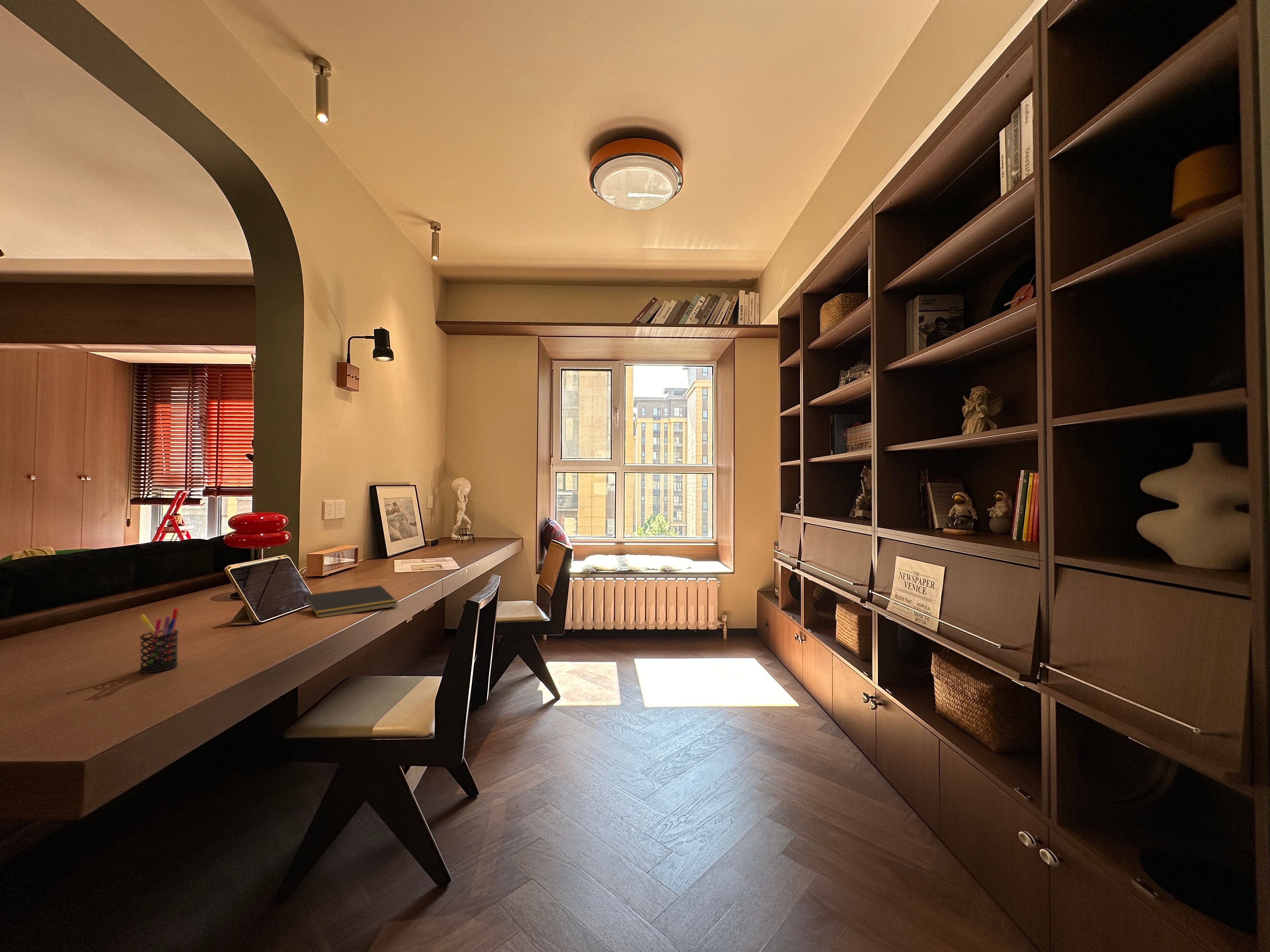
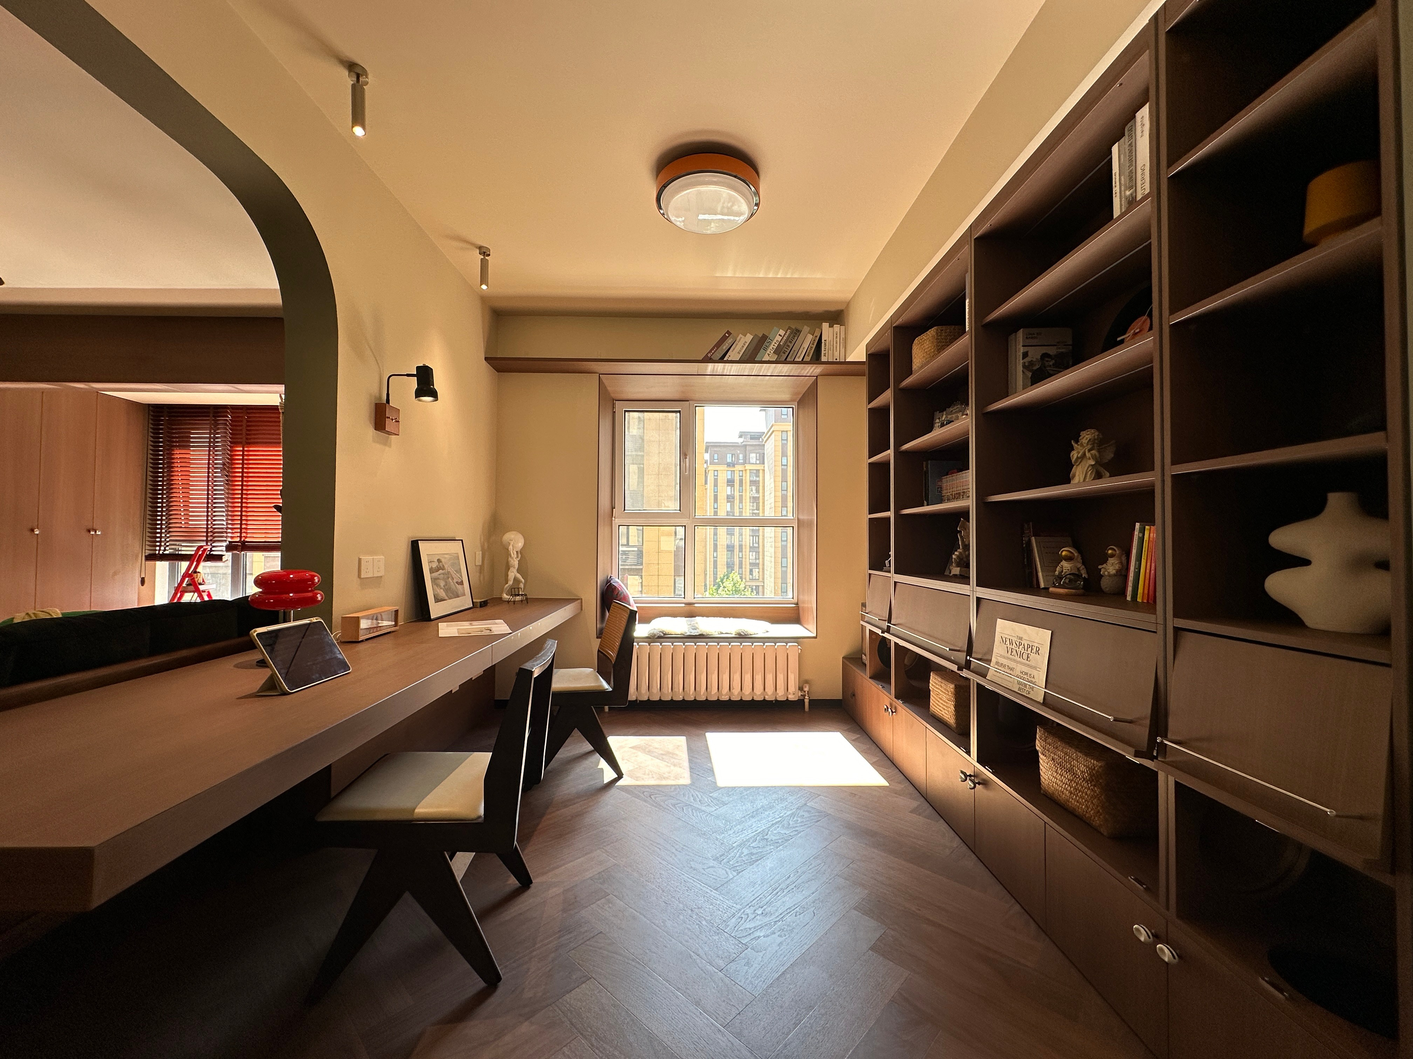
- pen holder (164, 637)
- notepad (352, 600)
